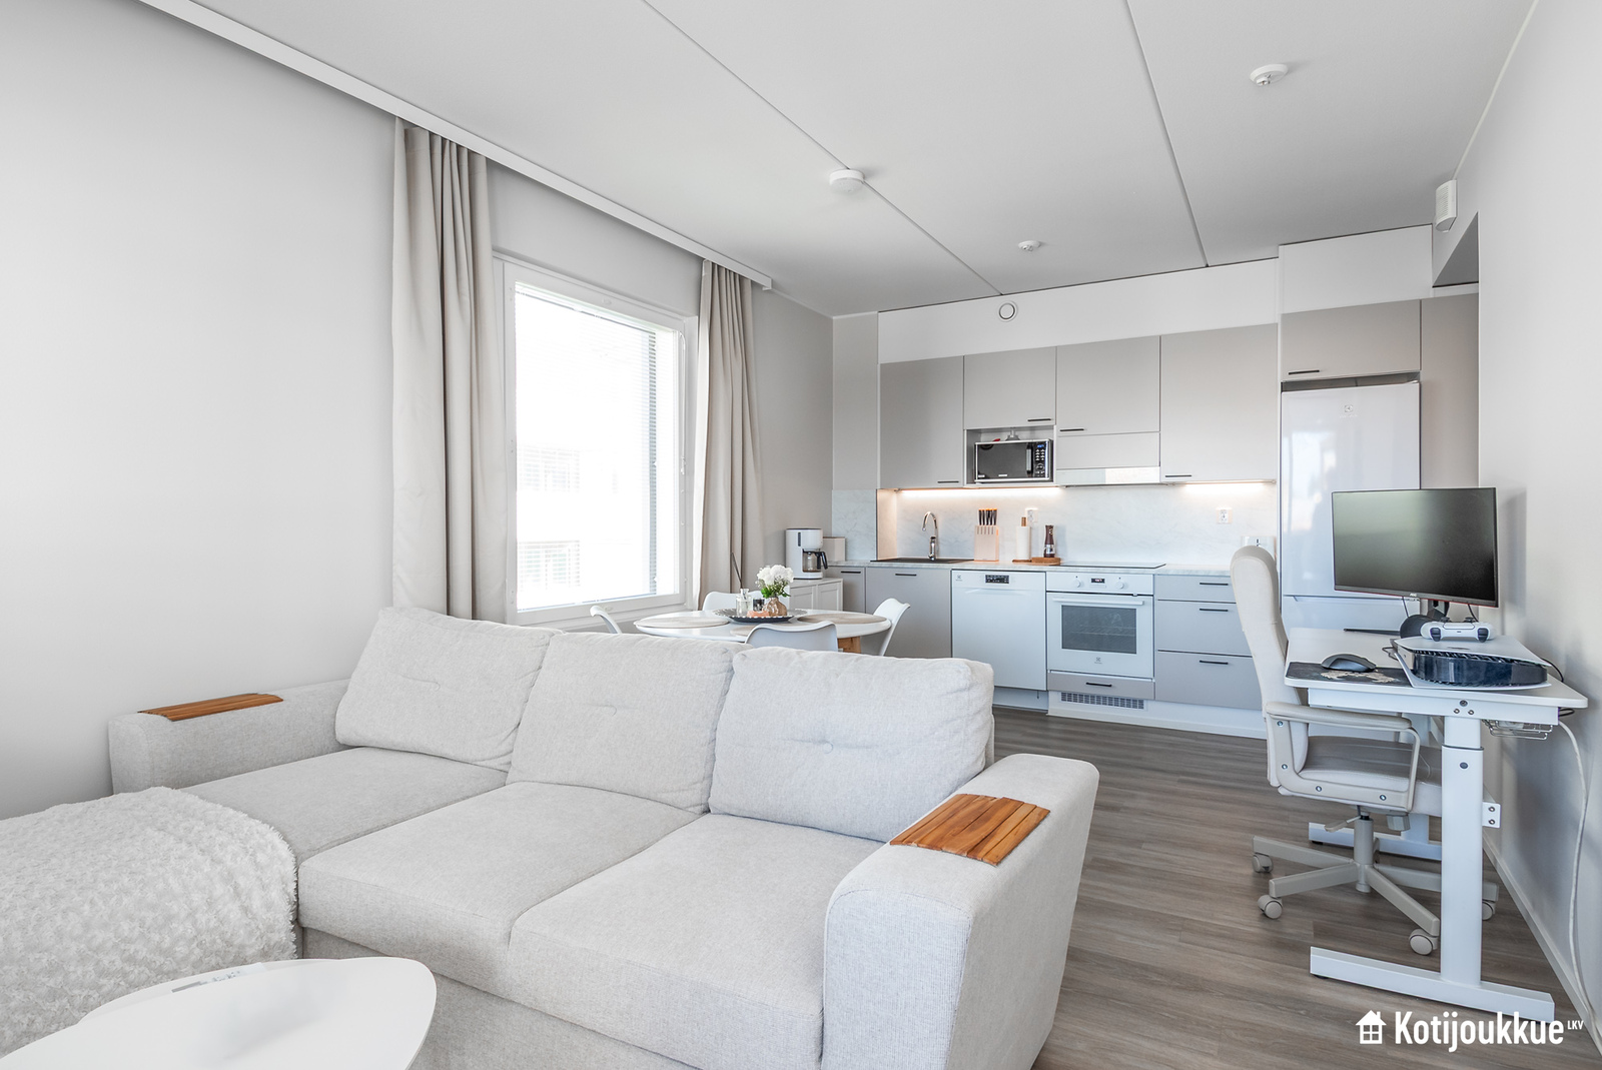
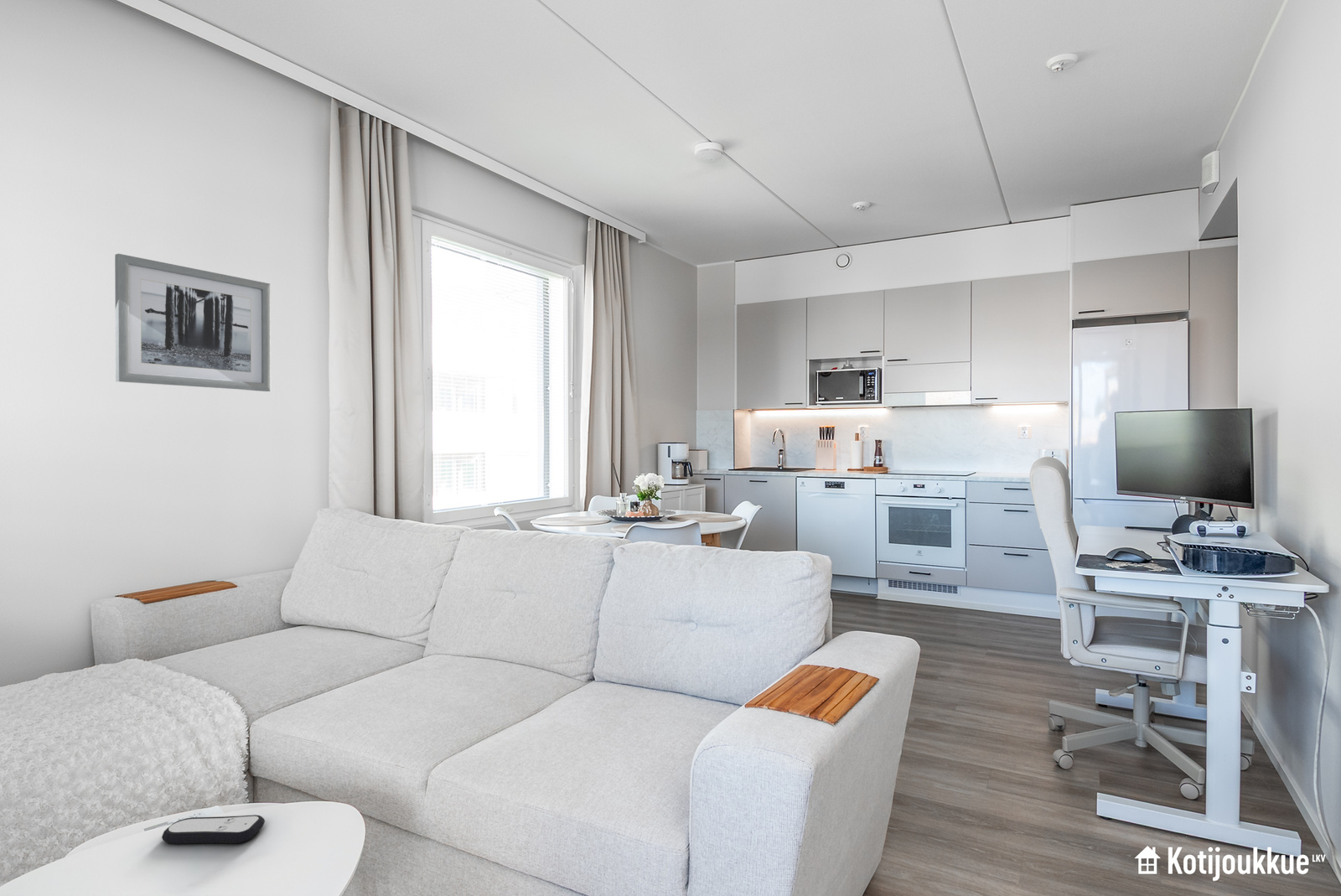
+ remote control (213, 829)
+ wall art (199, 329)
